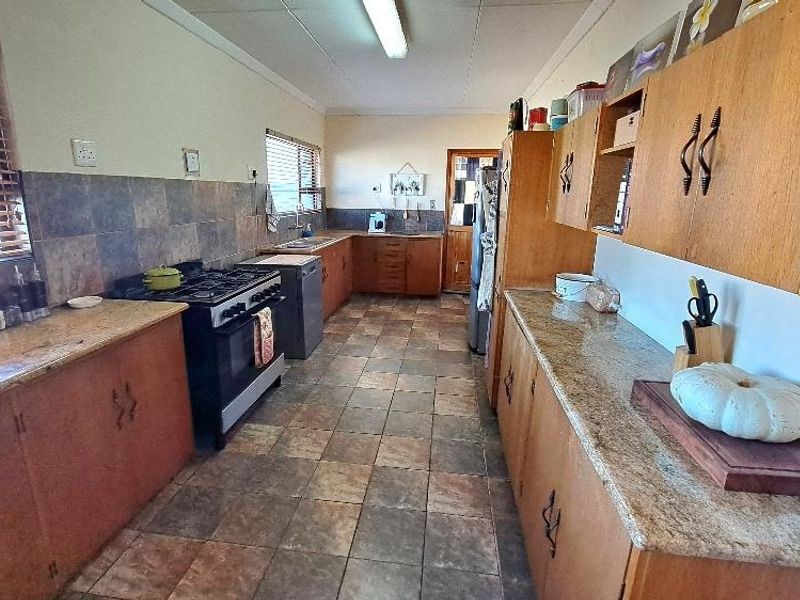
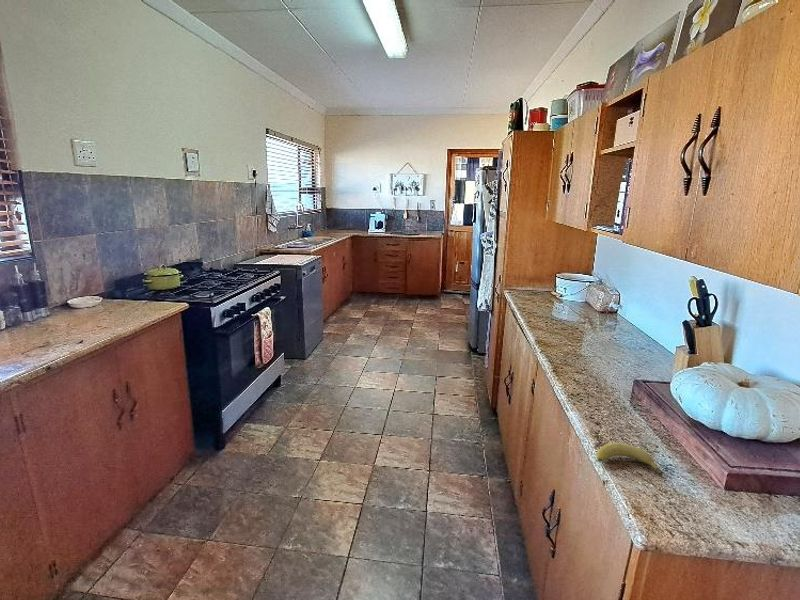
+ fruit (627, 455)
